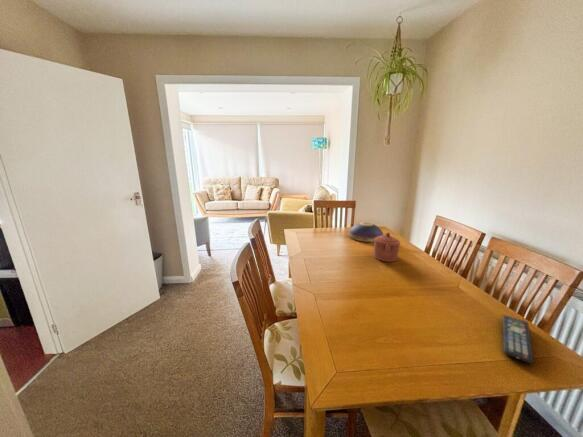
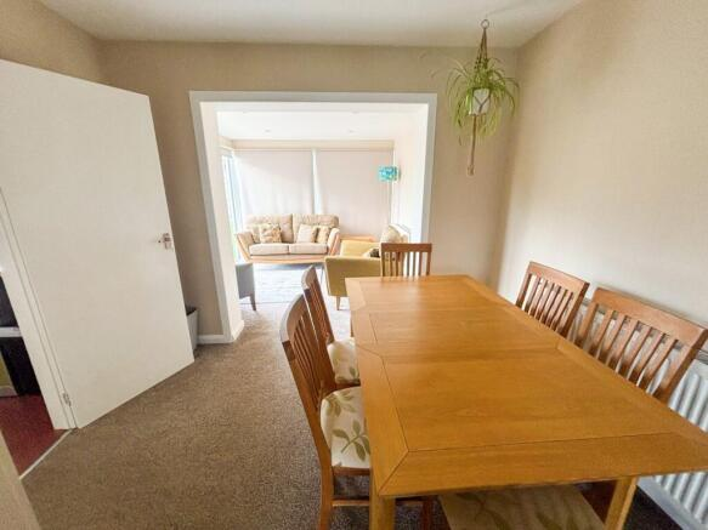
- teapot (386, 245)
- remote control (515, 335)
- decorative bowl (366, 229)
